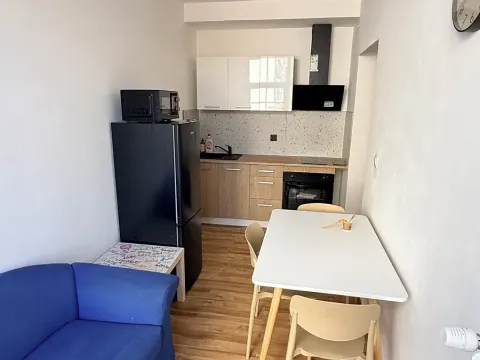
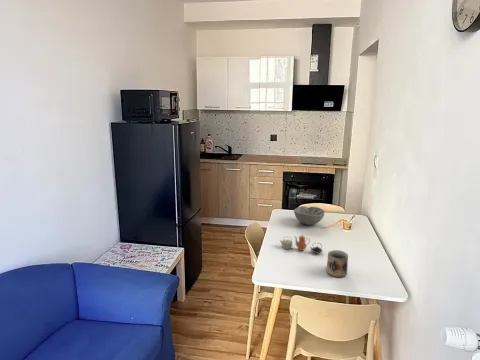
+ bowl (308, 216)
+ mug (336, 262)
+ teapot (300, 242)
